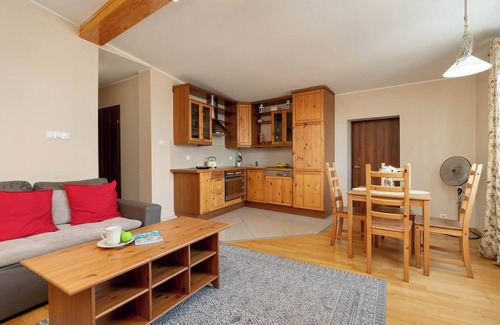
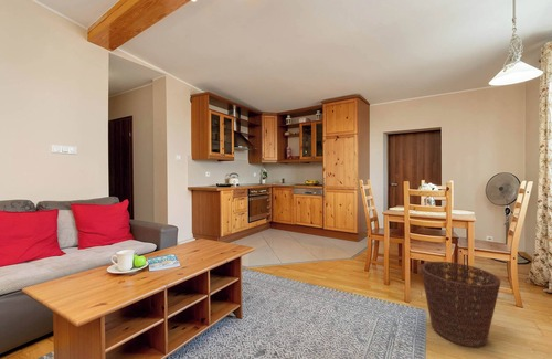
+ basket (457, 302)
